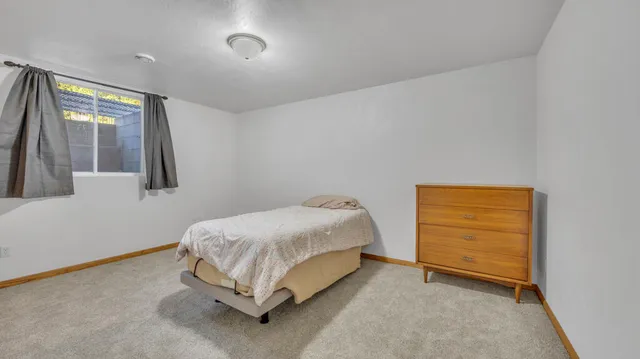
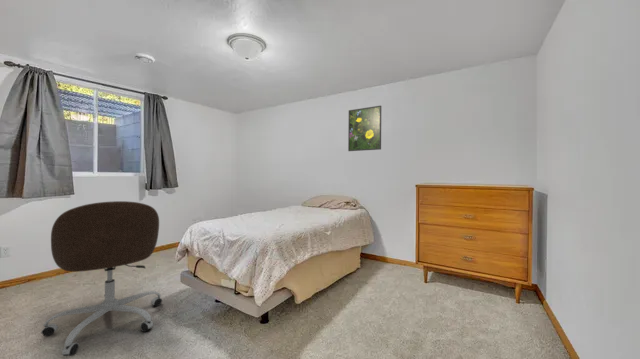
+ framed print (364, 129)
+ office chair (109, 260)
